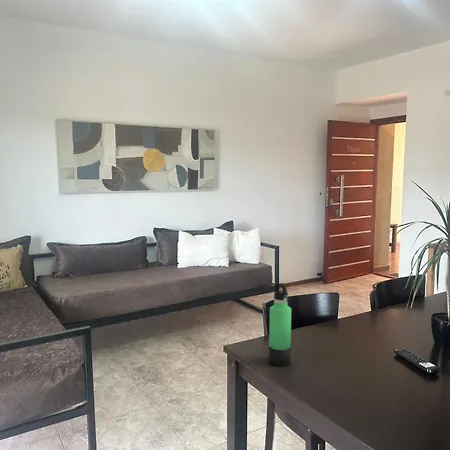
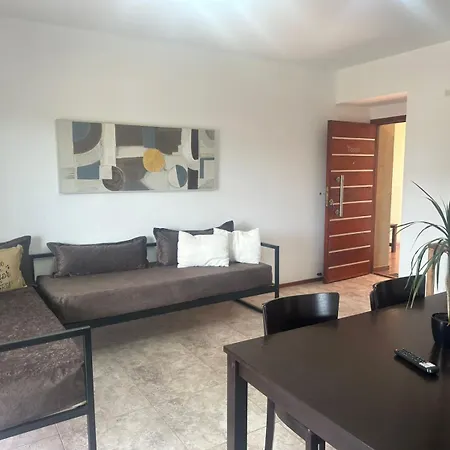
- thermos bottle (280, 322)
